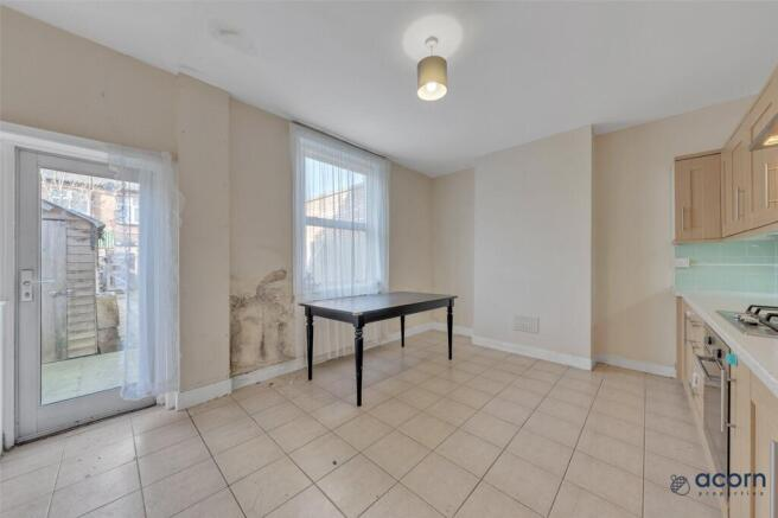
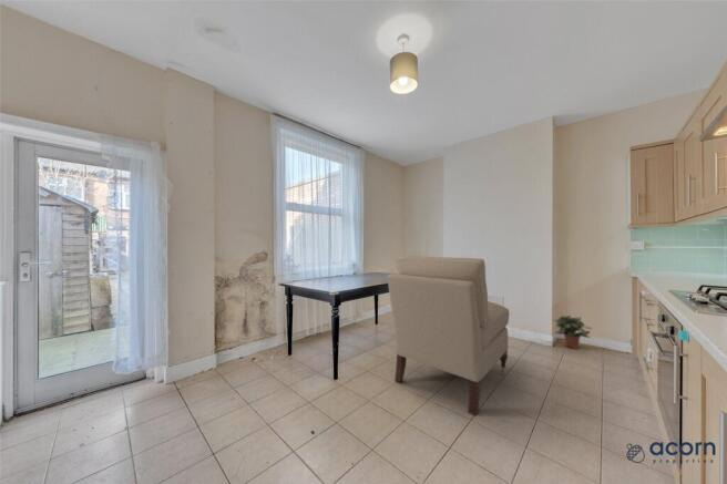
+ chair (451, 317)
+ potted plant (572, 330)
